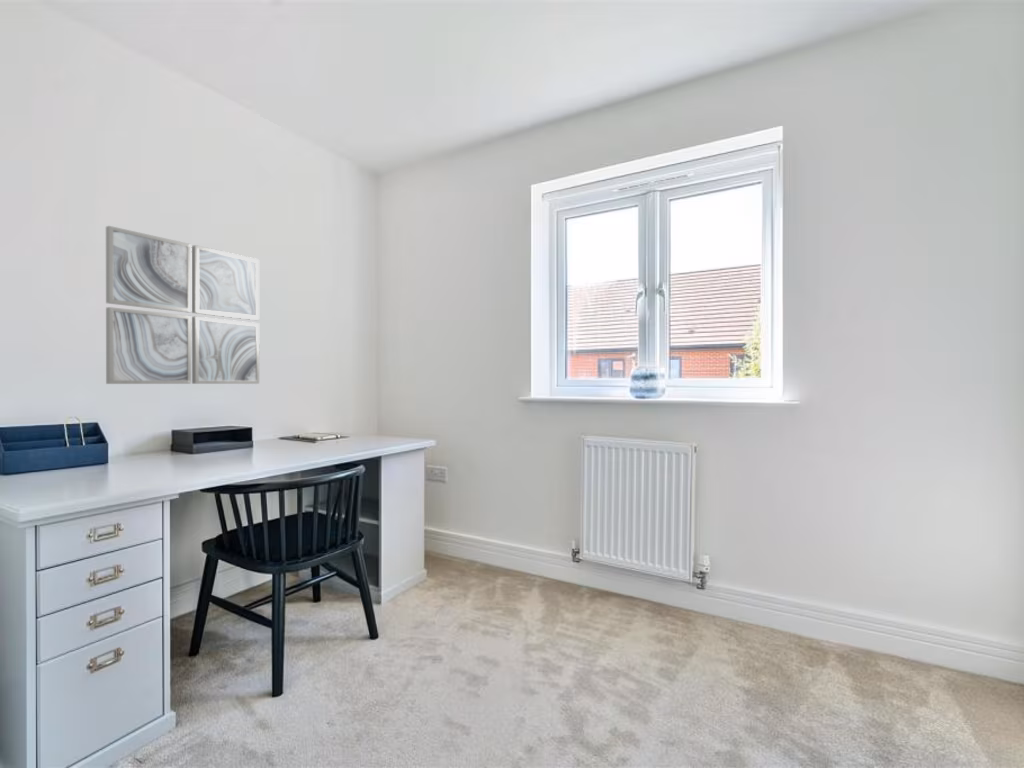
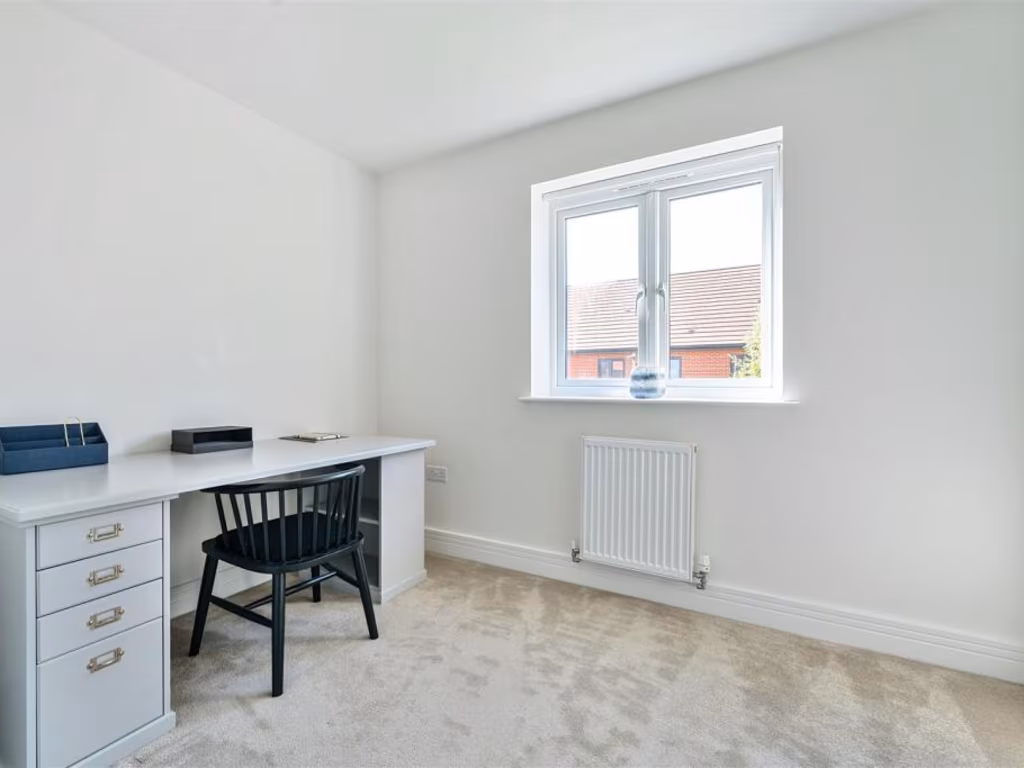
- wall art (192, 312)
